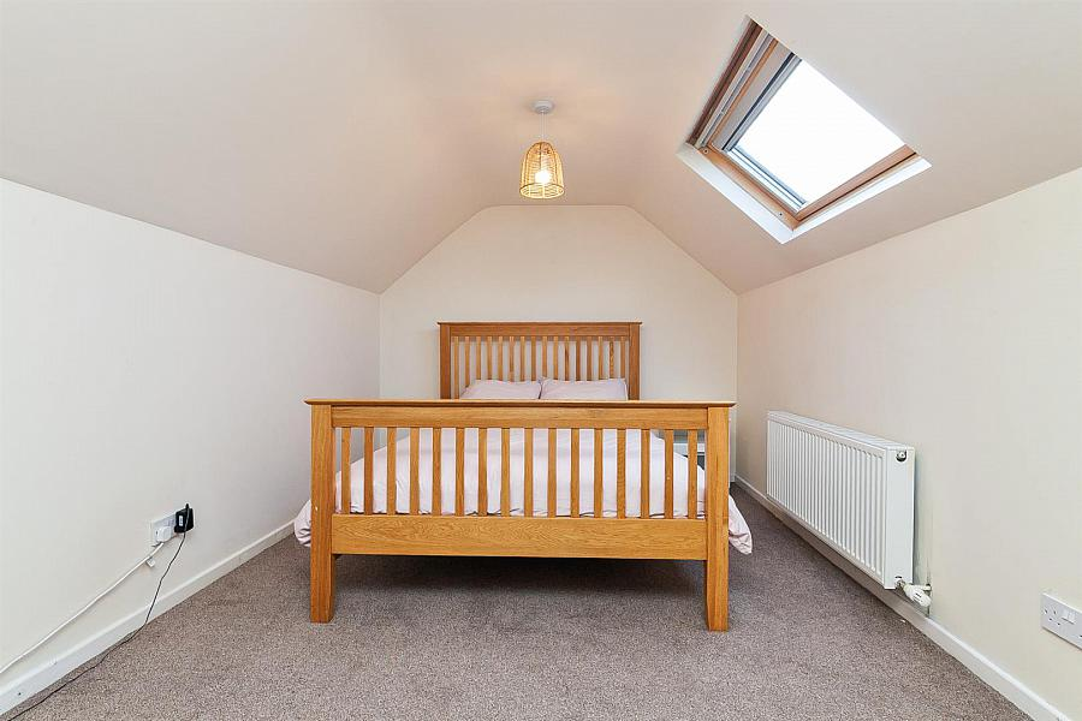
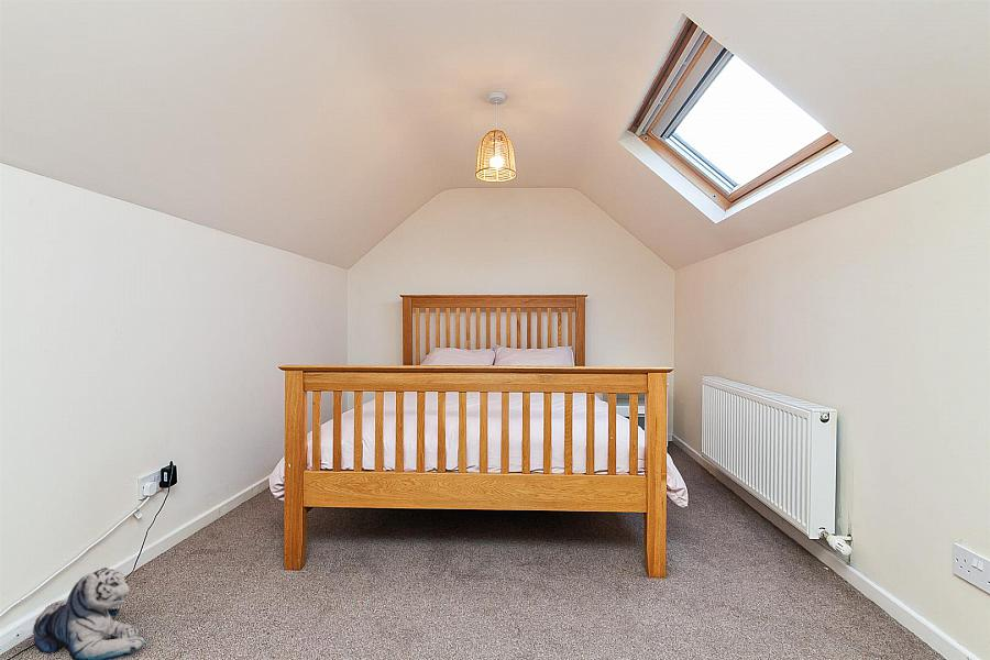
+ plush toy (95, 602)
